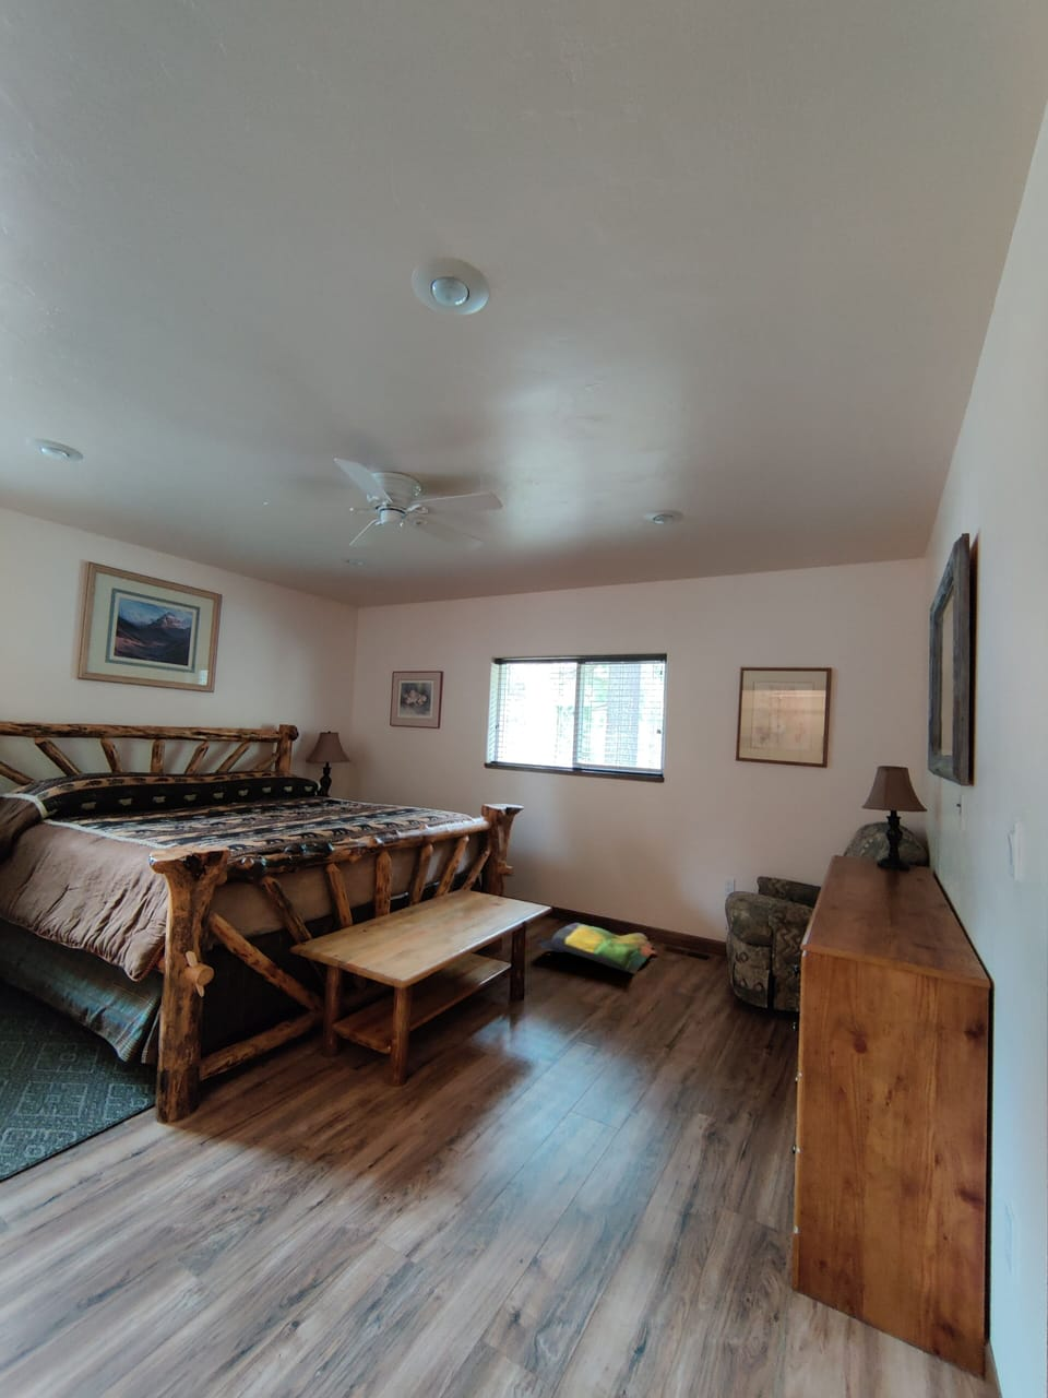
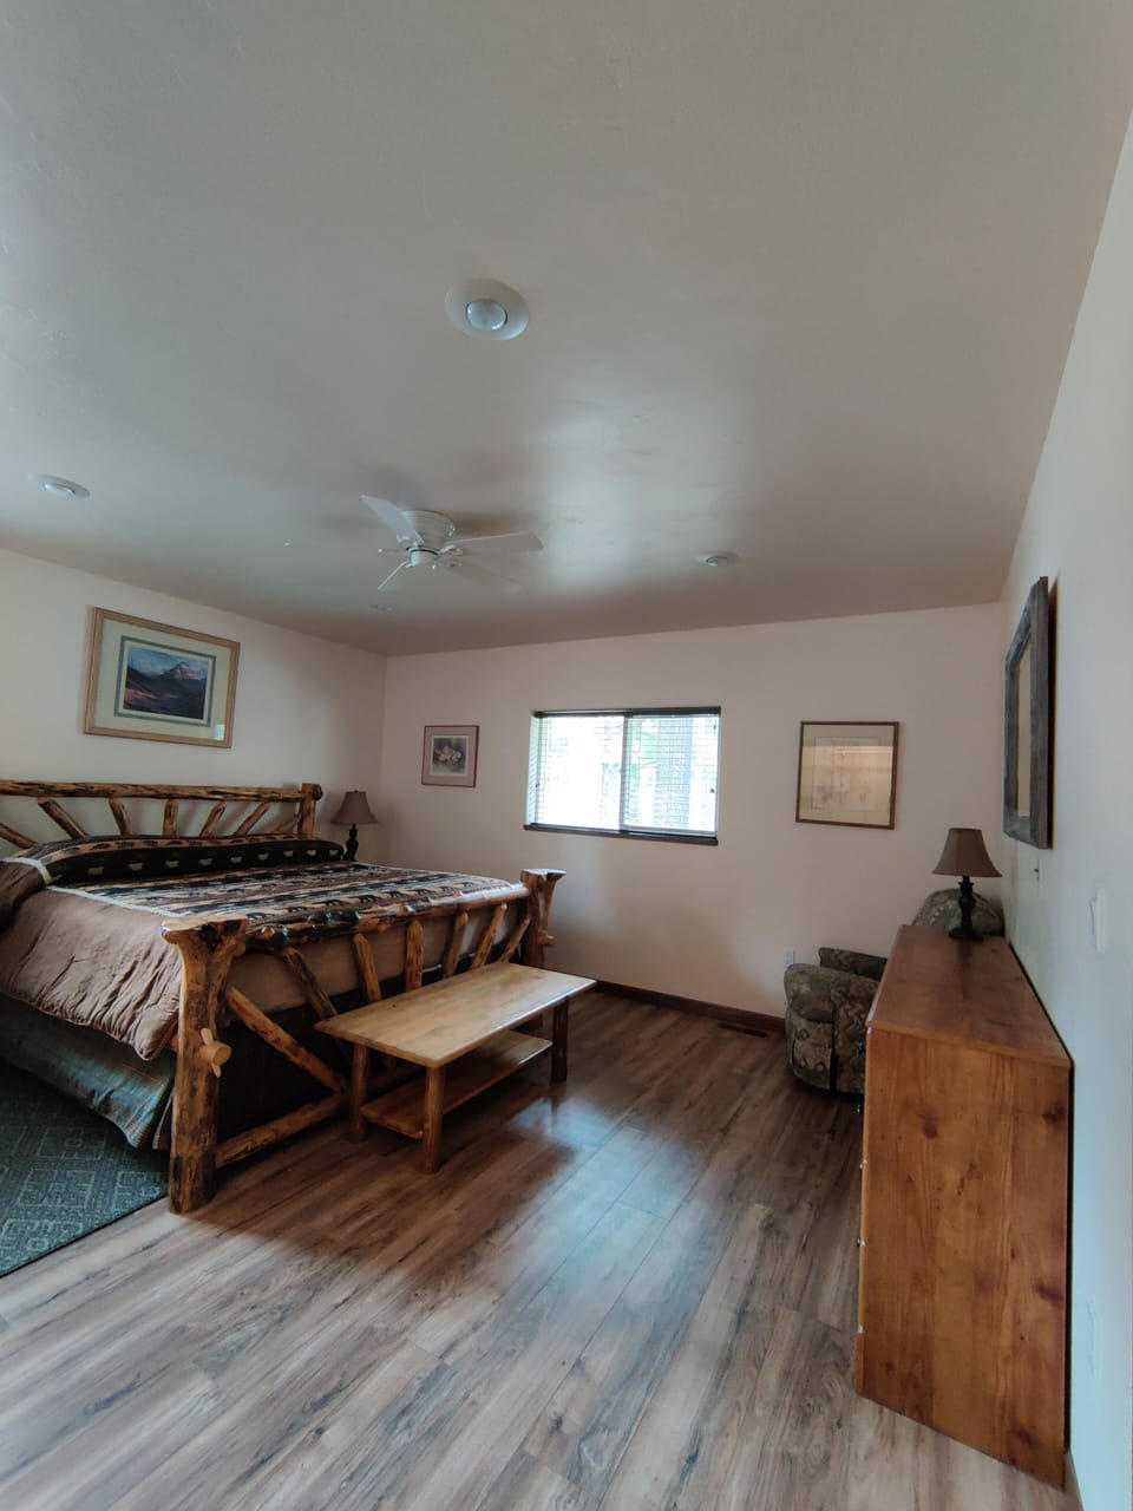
- laundry basket (602, 940)
